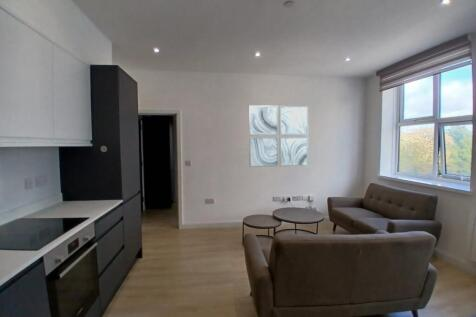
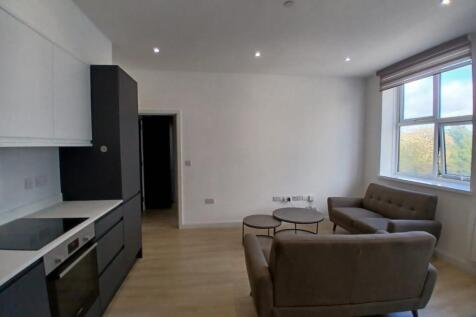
- wall art (280, 137)
